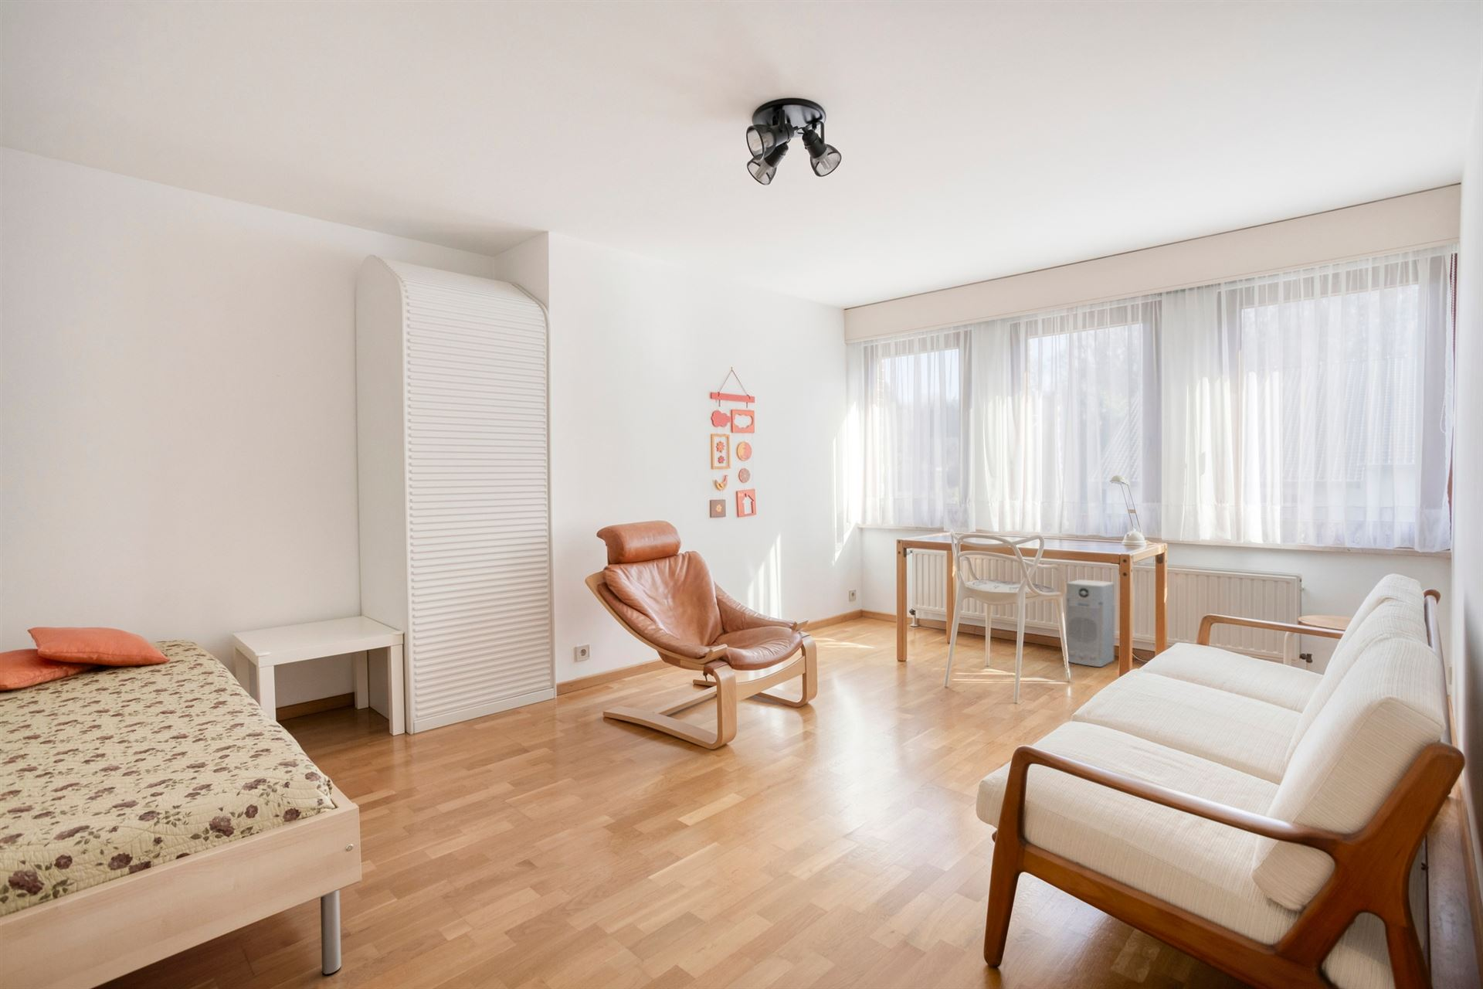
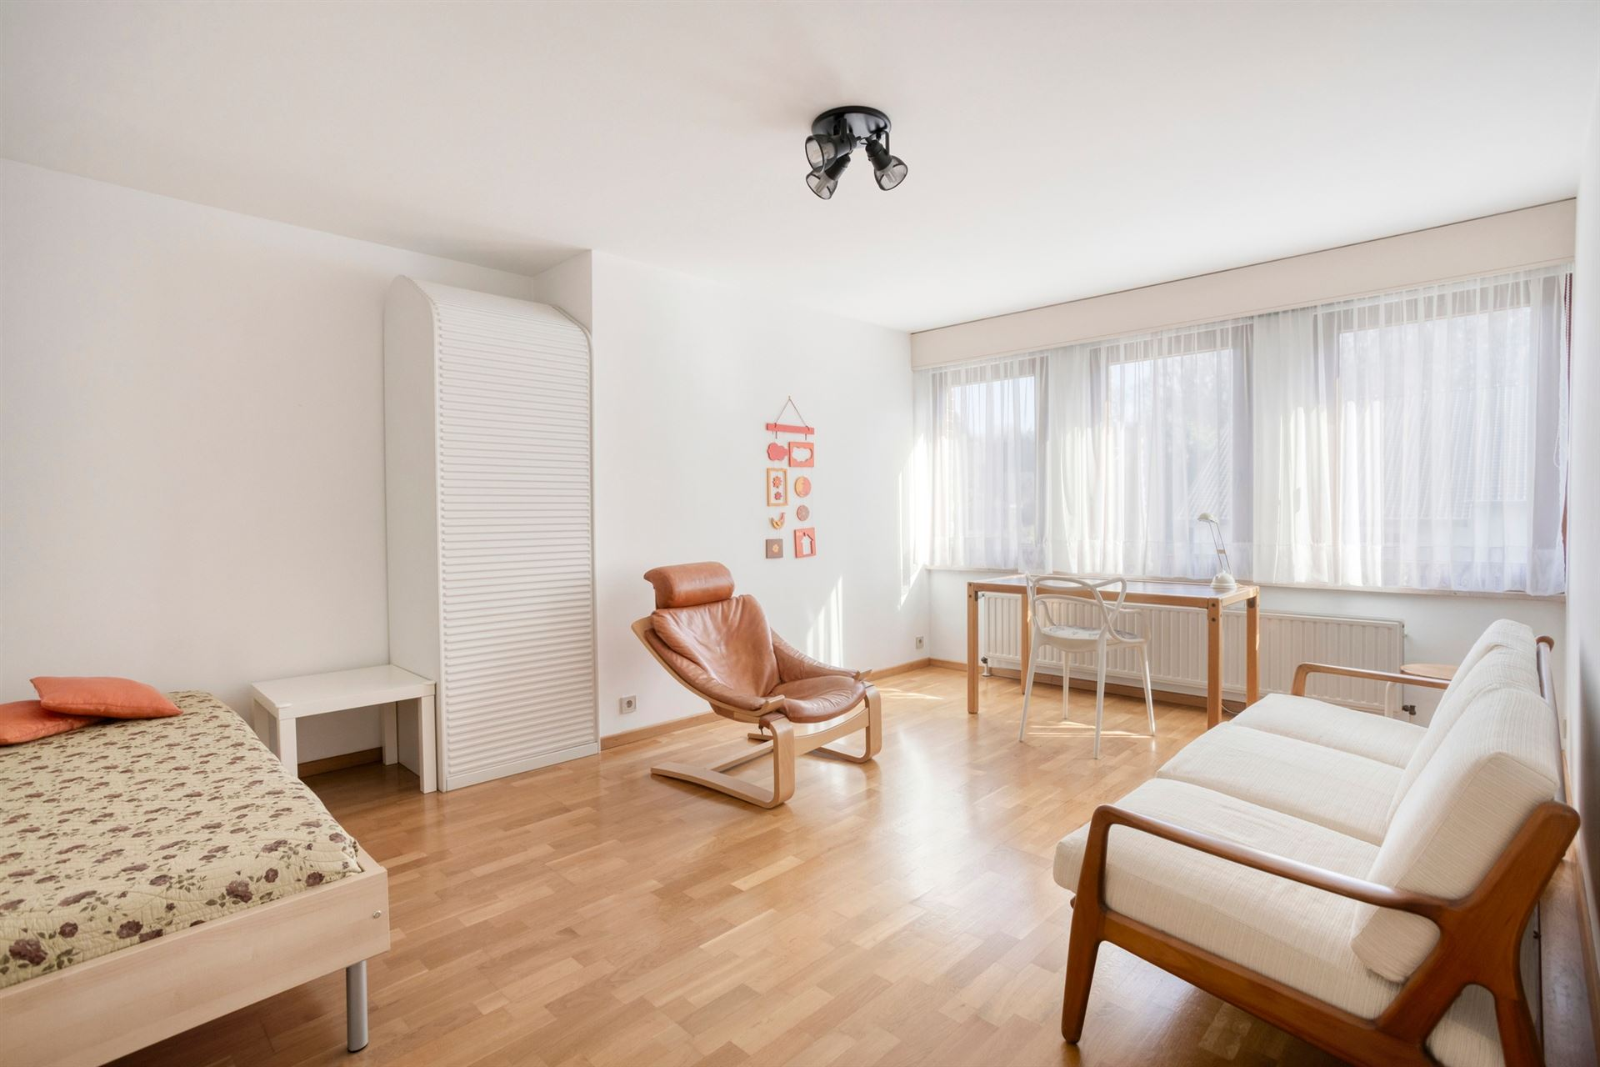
- air purifier (1090, 621)
